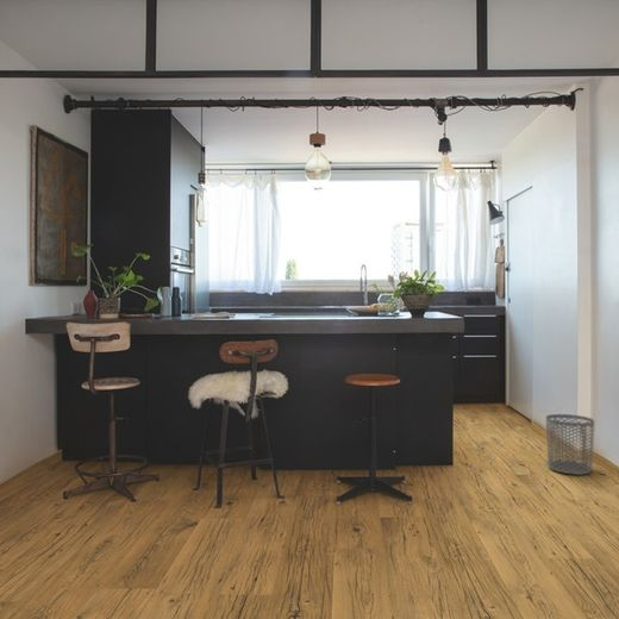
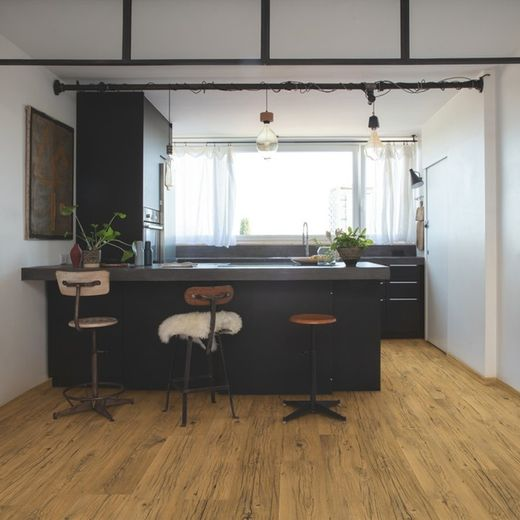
- waste bin (569, 443)
